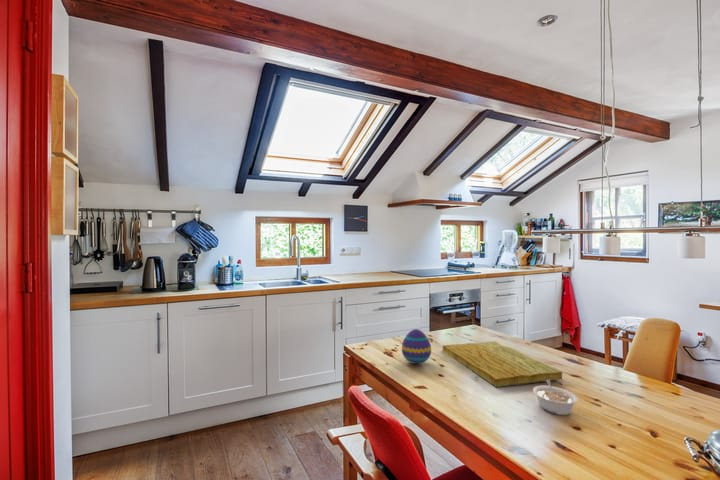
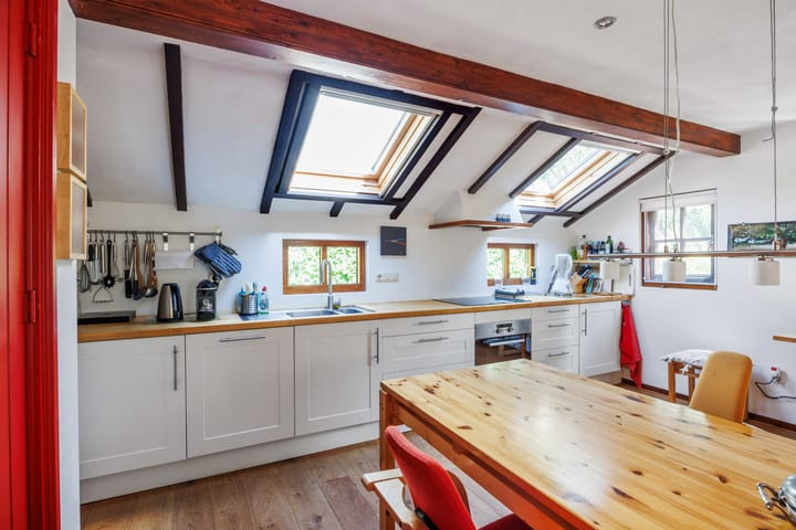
- legume (553, 398)
- decorative egg (416, 346)
- cutting board (495, 359)
